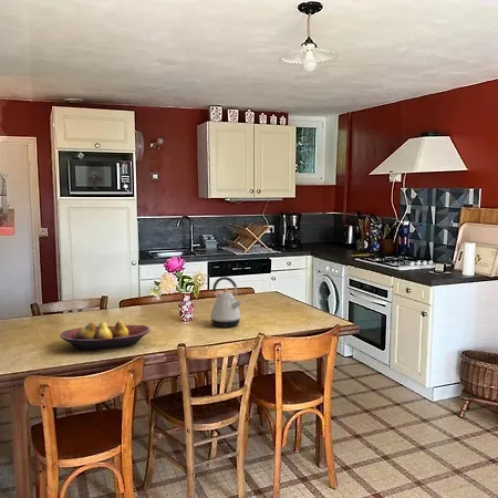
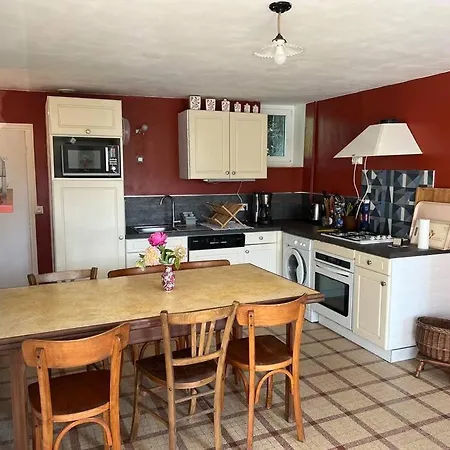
- kettle (226, 300)
- fruit bowl (106, 332)
